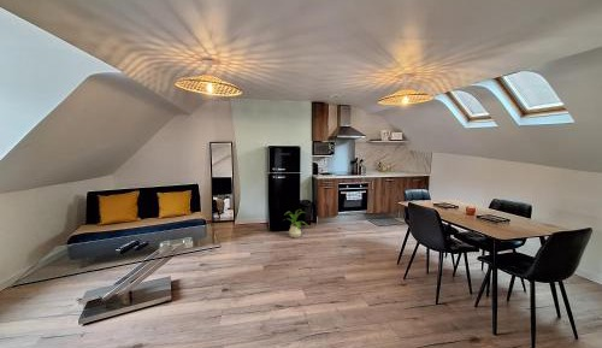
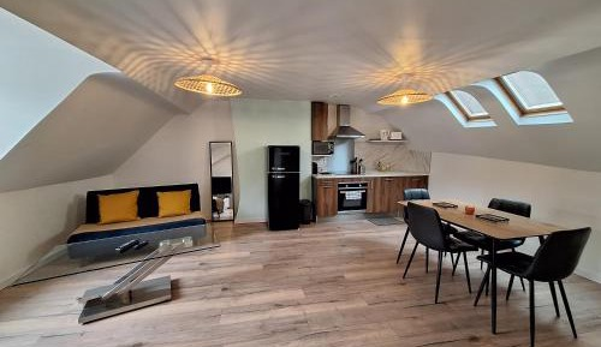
- house plant (295, 220)
